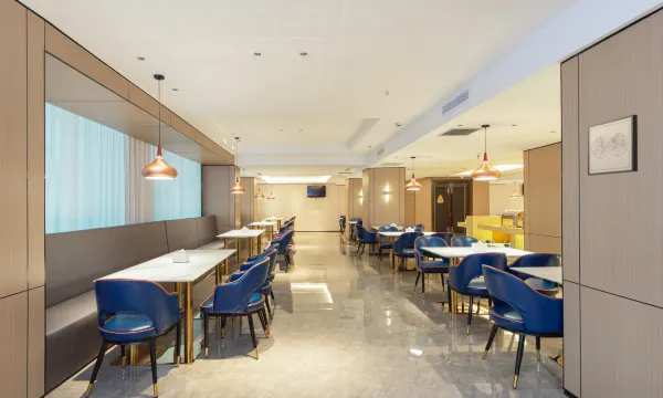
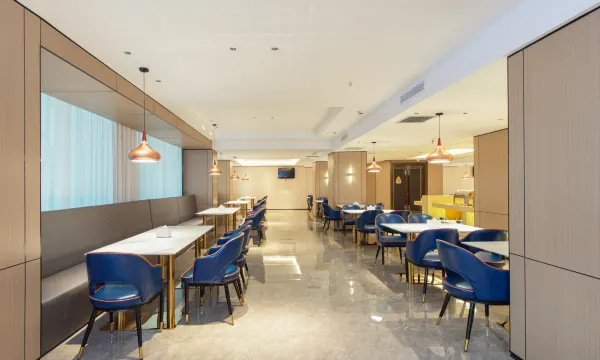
- wall art (610, 147)
